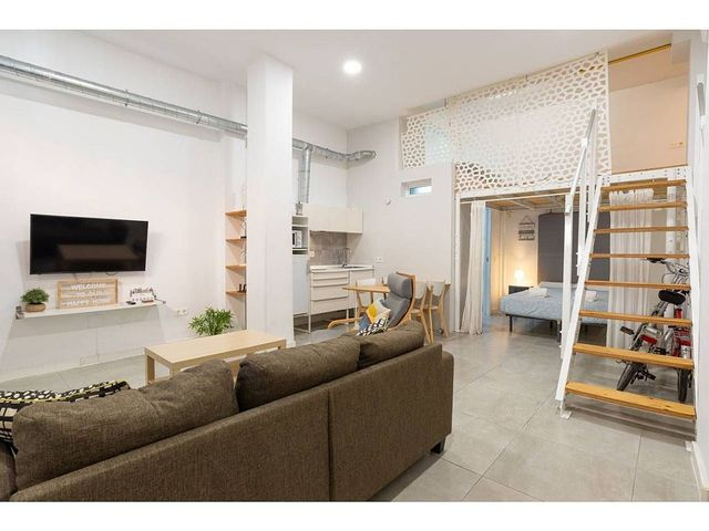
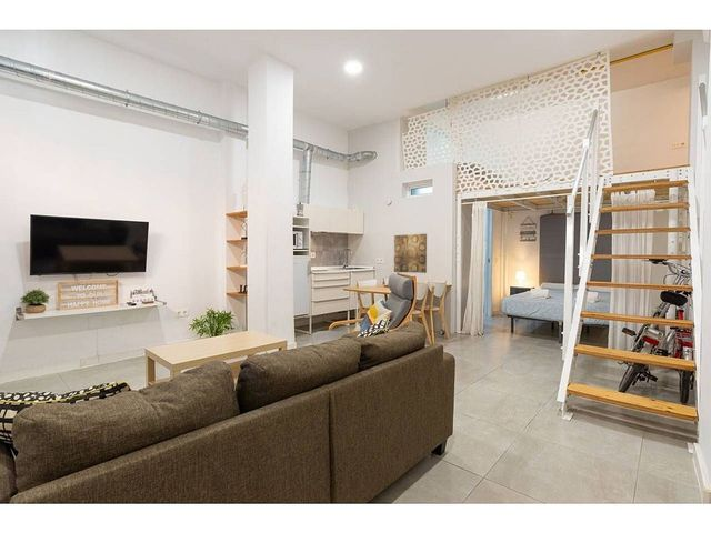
+ wall art (409, 253)
